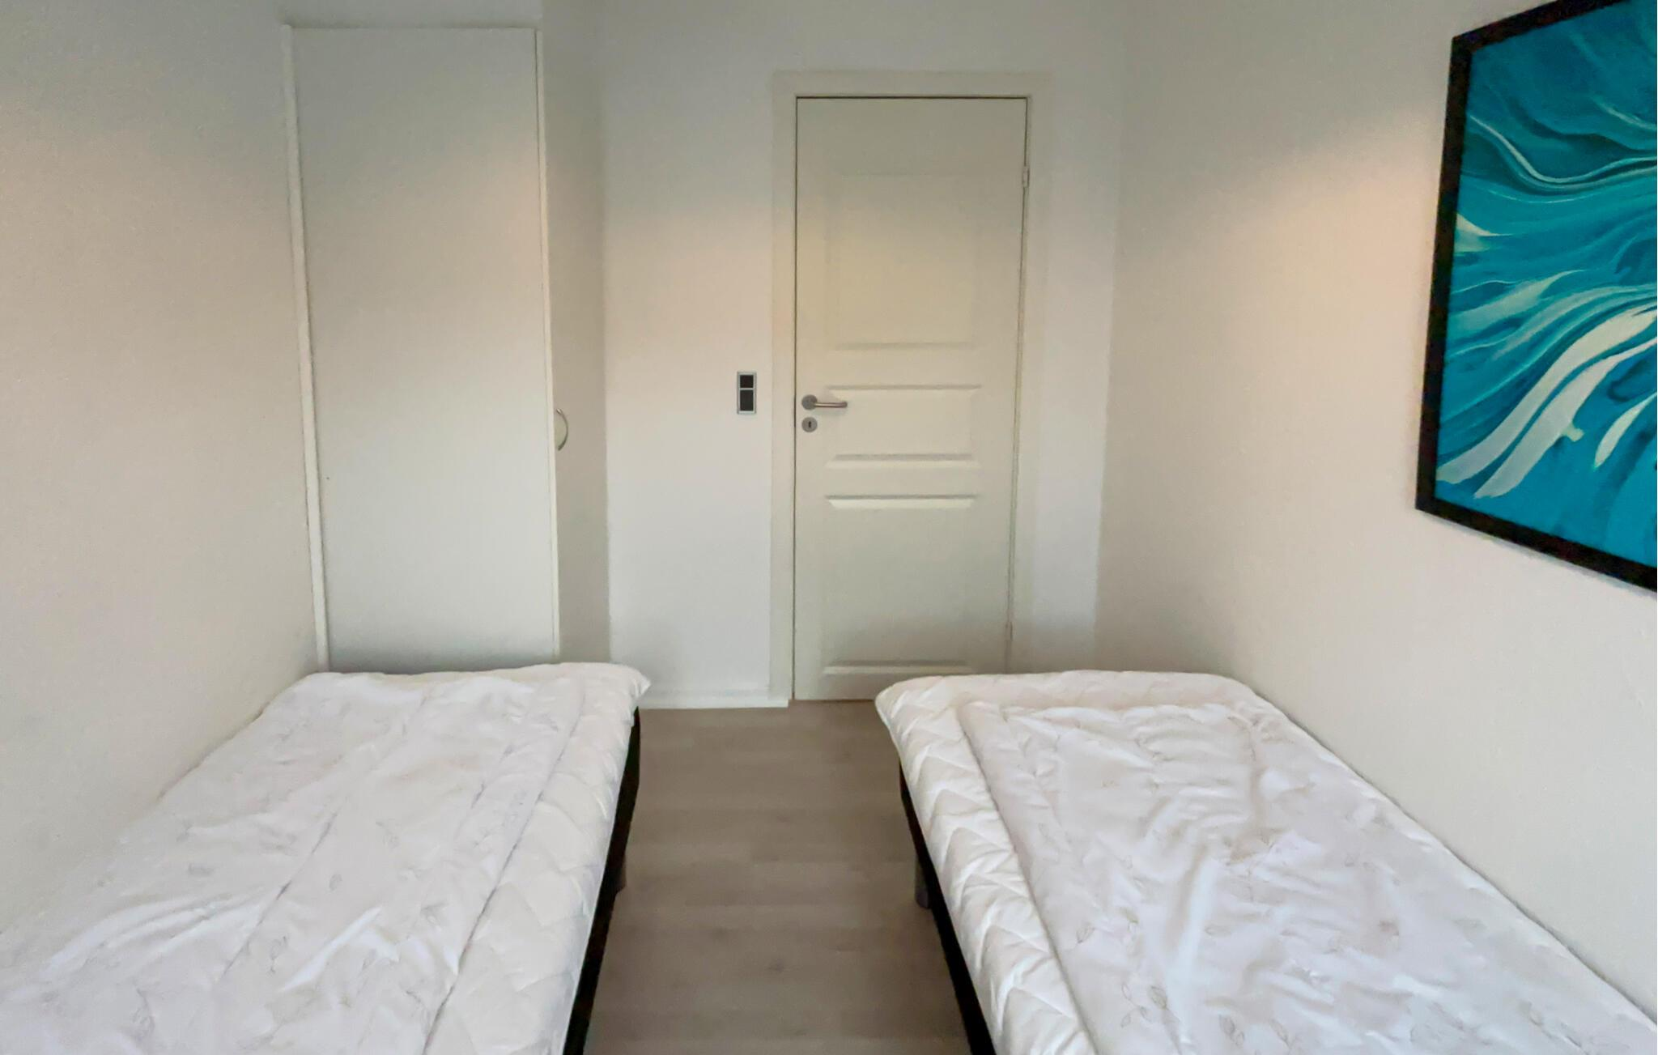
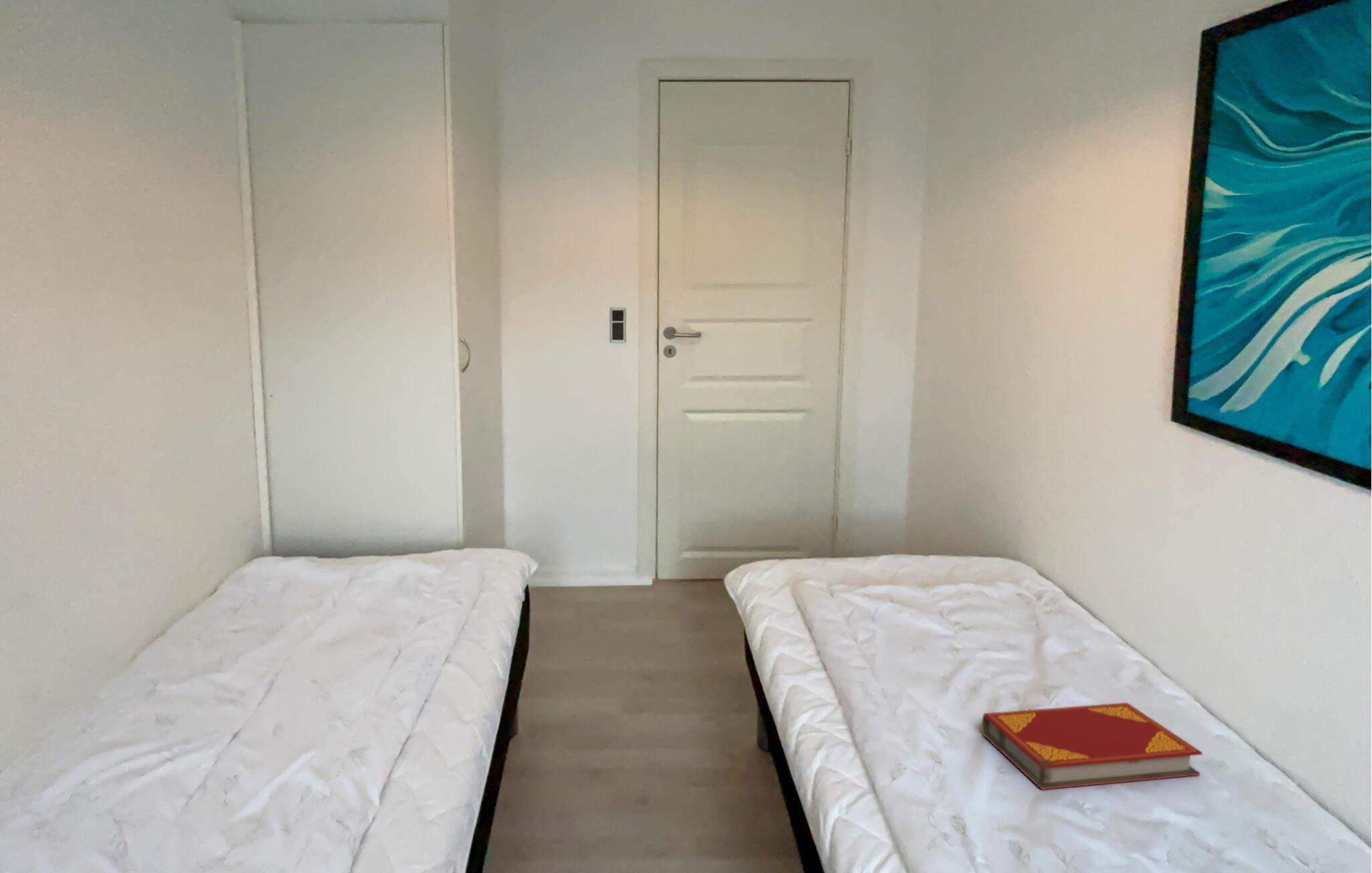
+ hardback book (1087, 742)
